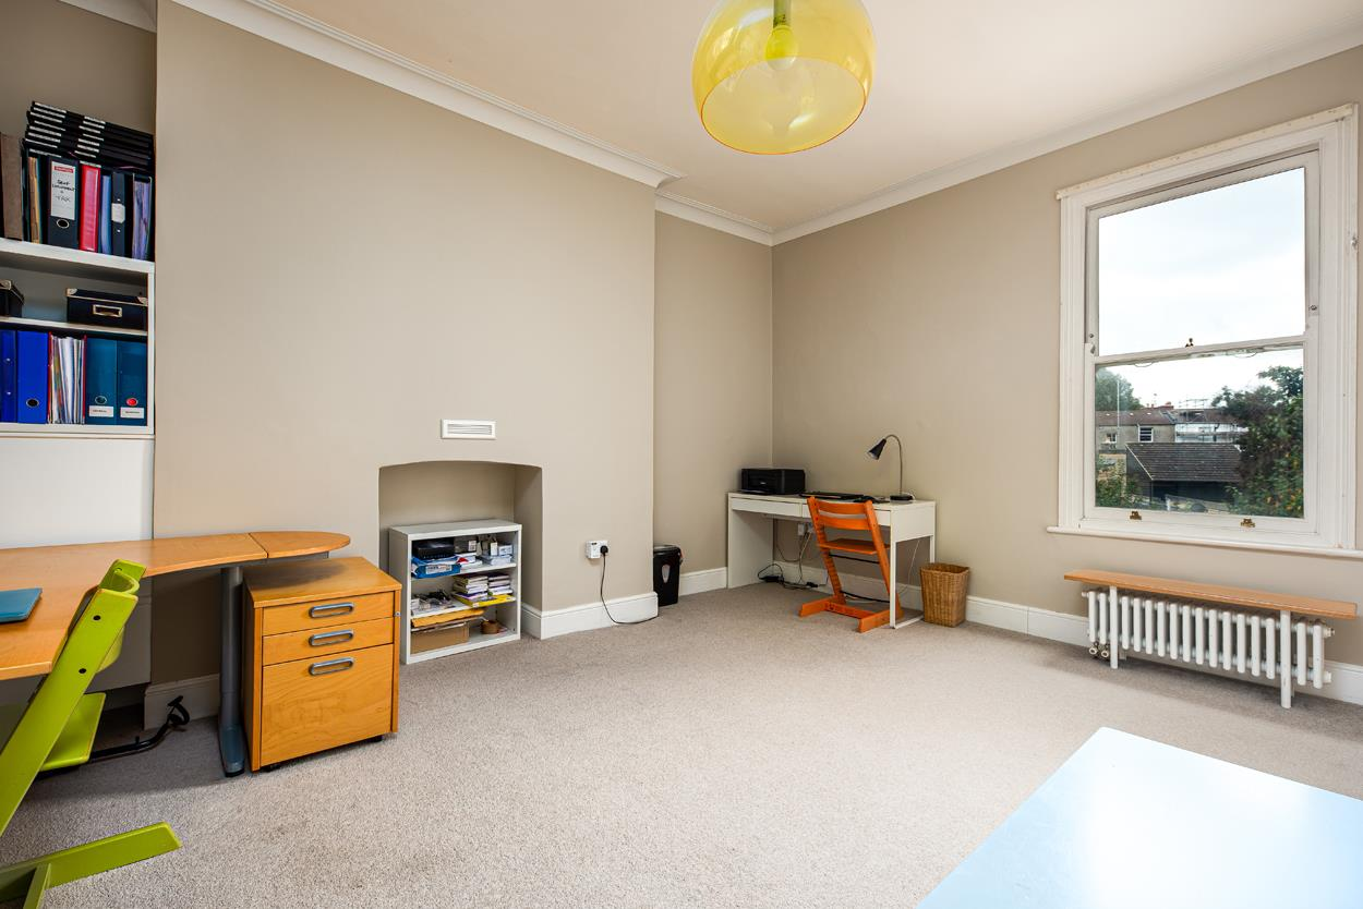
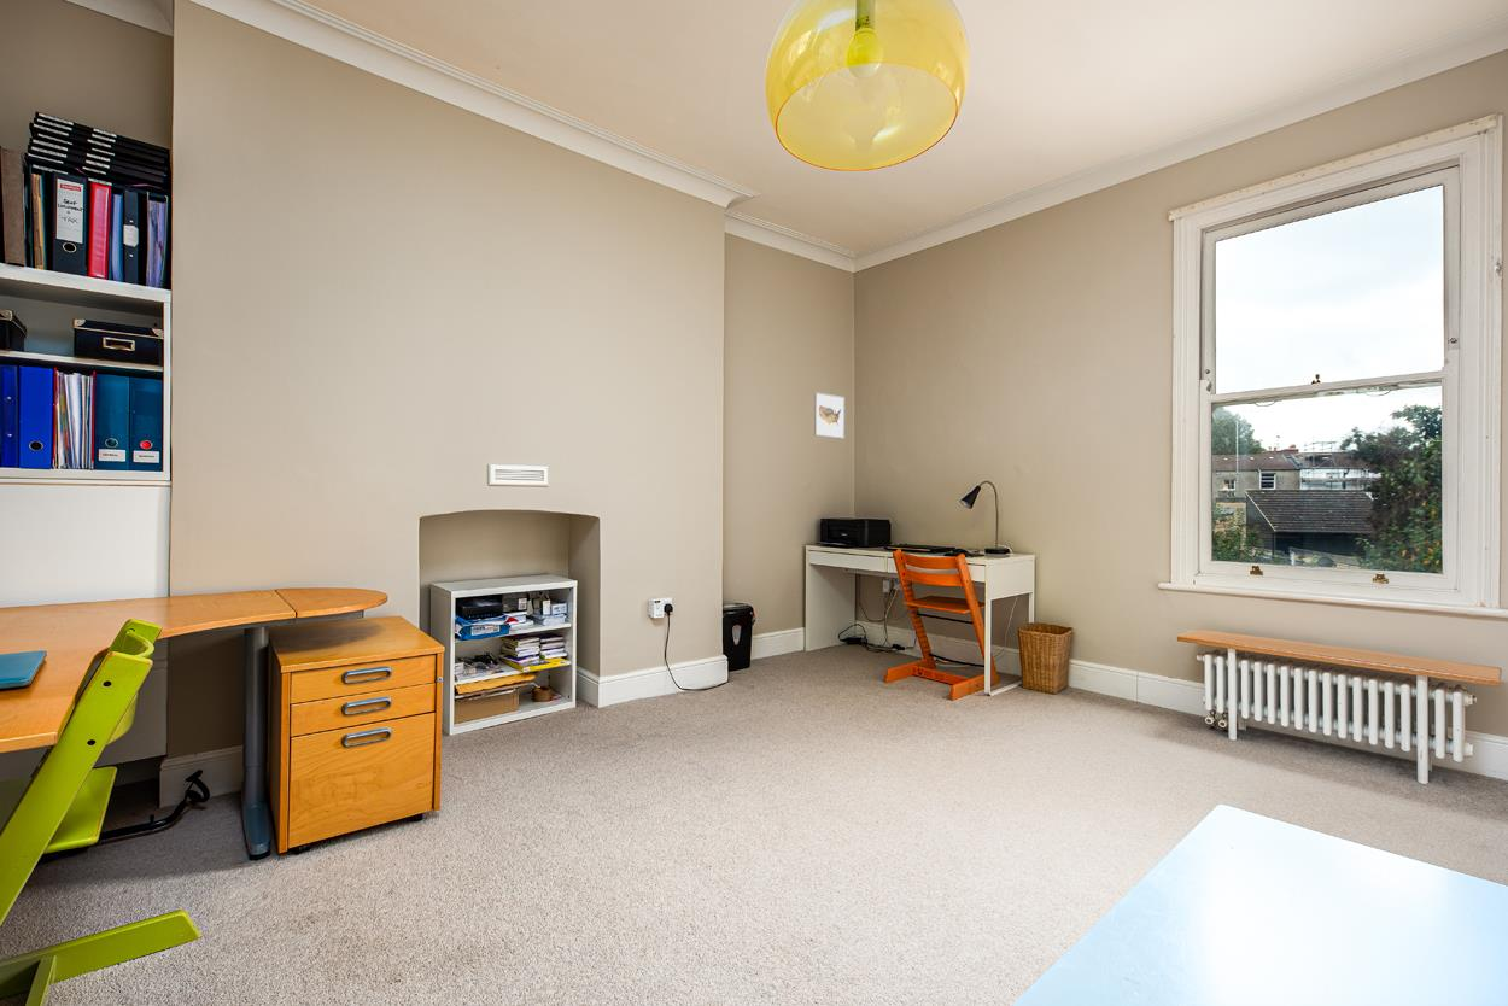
+ wall art (829, 415)
